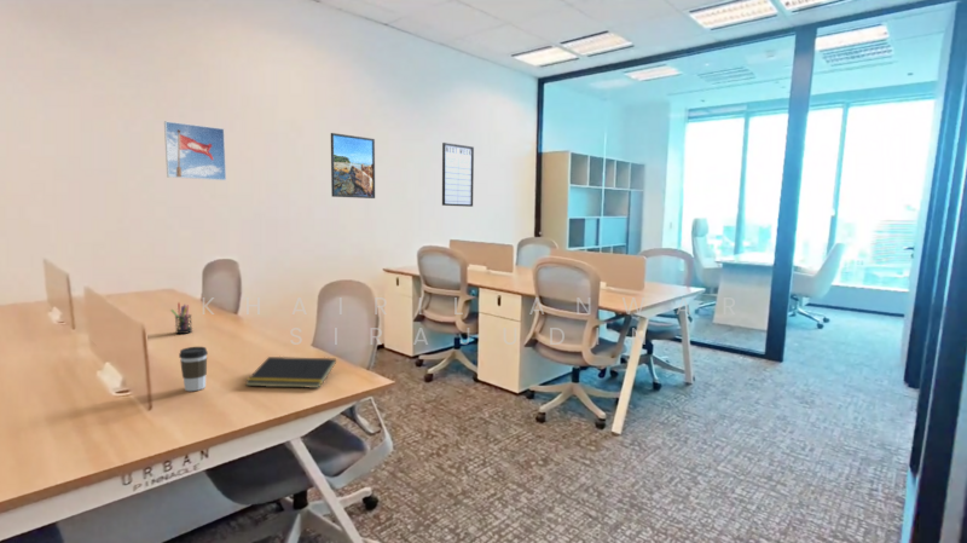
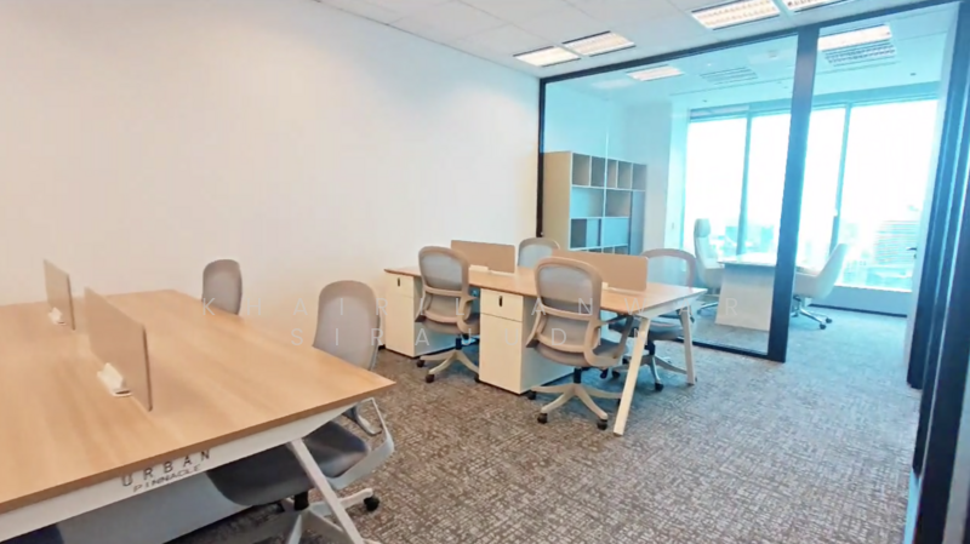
- coffee cup (193, 368)
- writing board (458, 175)
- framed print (196, 151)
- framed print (353, 167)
- pen holder (180, 318)
- notepad (293, 371)
